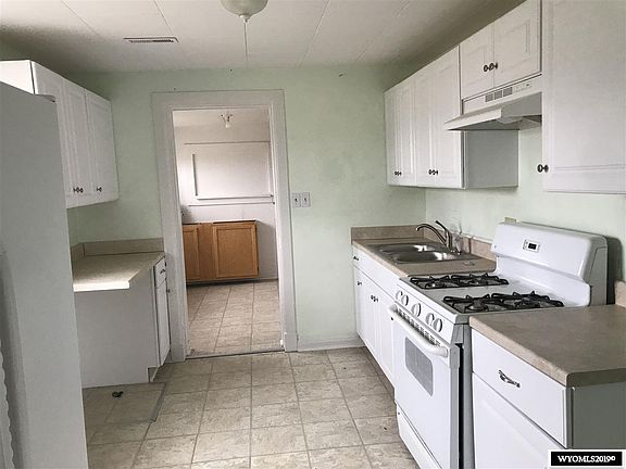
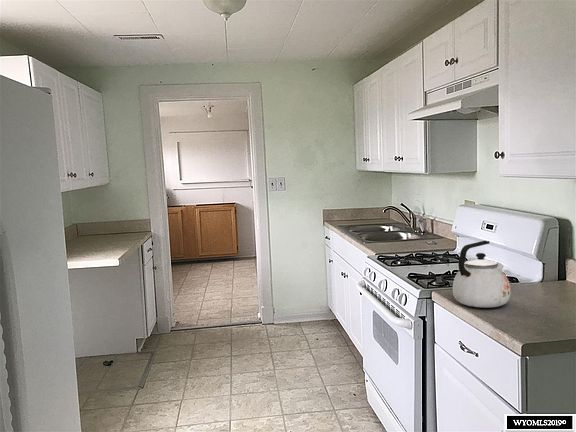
+ kettle (481, 272)
